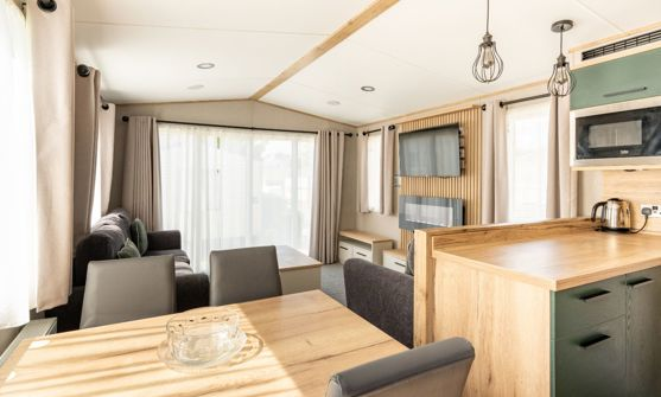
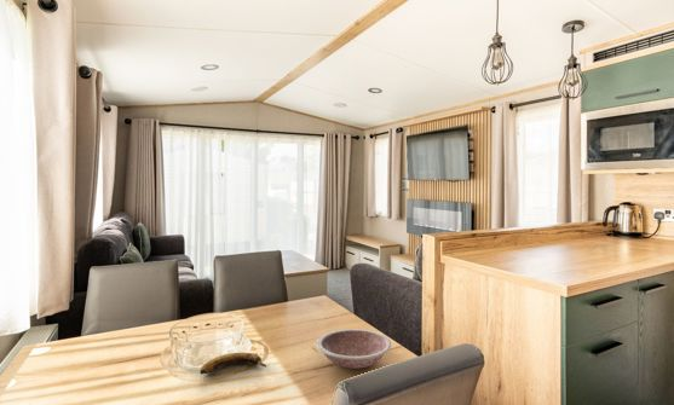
+ bowl (353, 352)
+ banana (232, 363)
